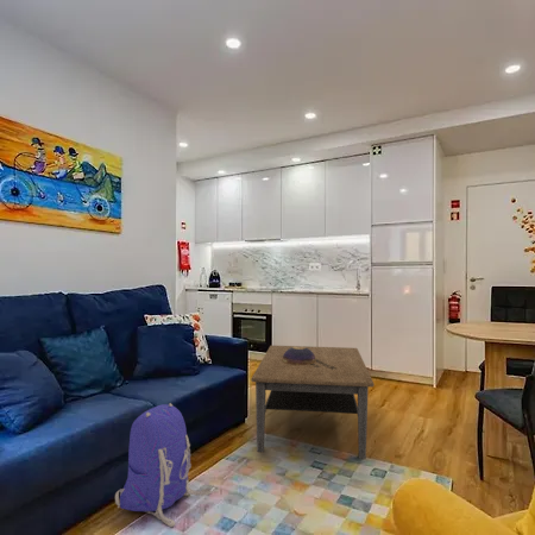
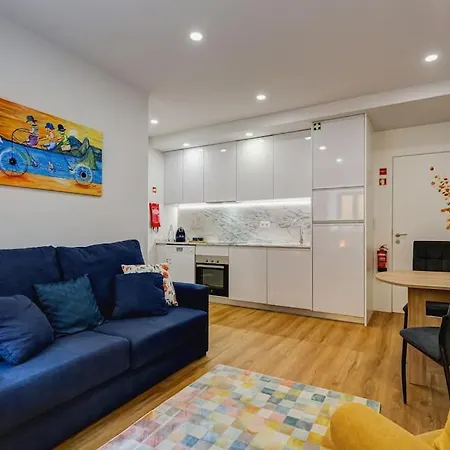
- decorative bowl (298, 353)
- coffee table (311, 392)
- backpack (164, 453)
